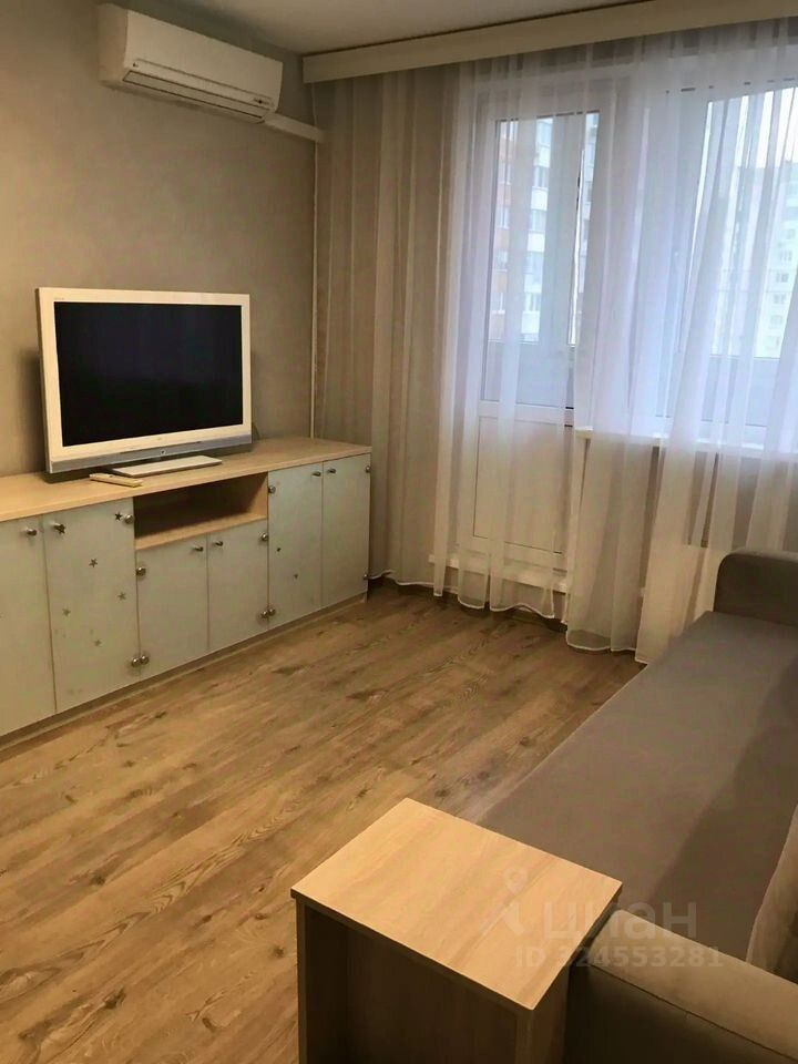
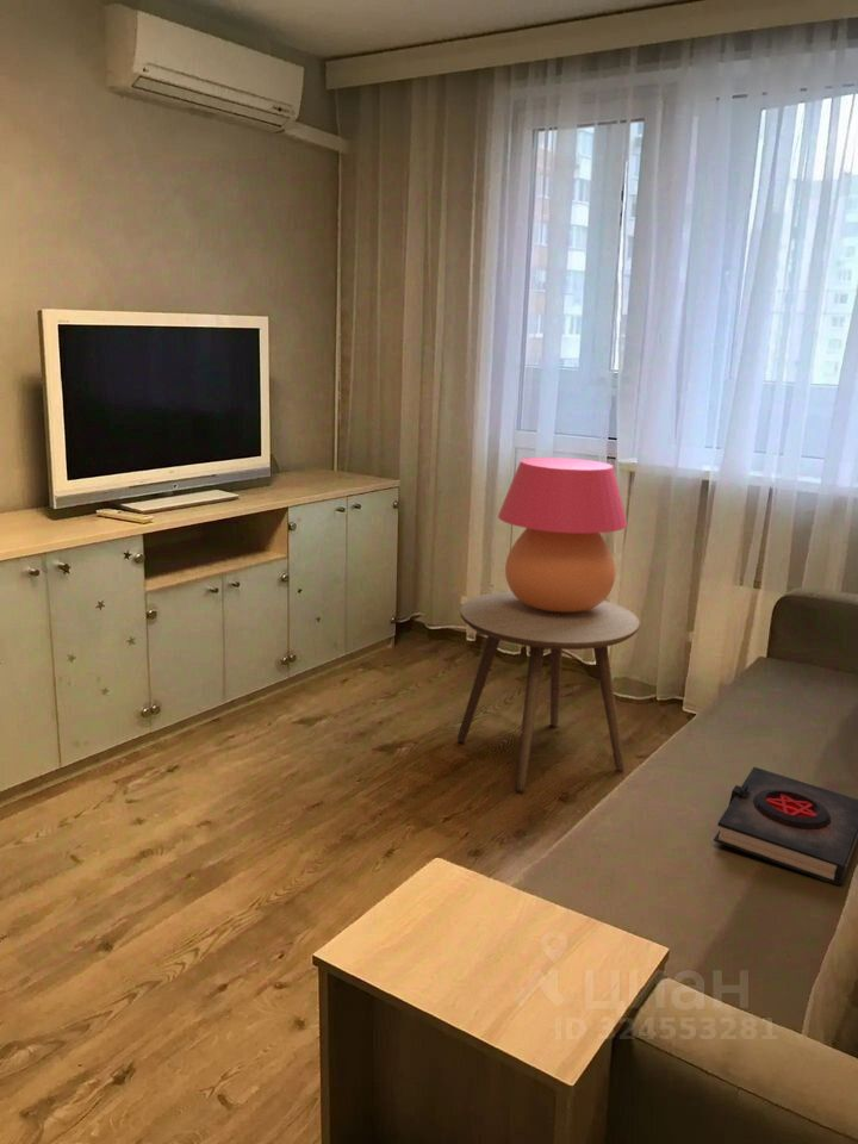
+ table lamp (560, 536)
+ book (791, 816)
+ side table (539, 685)
